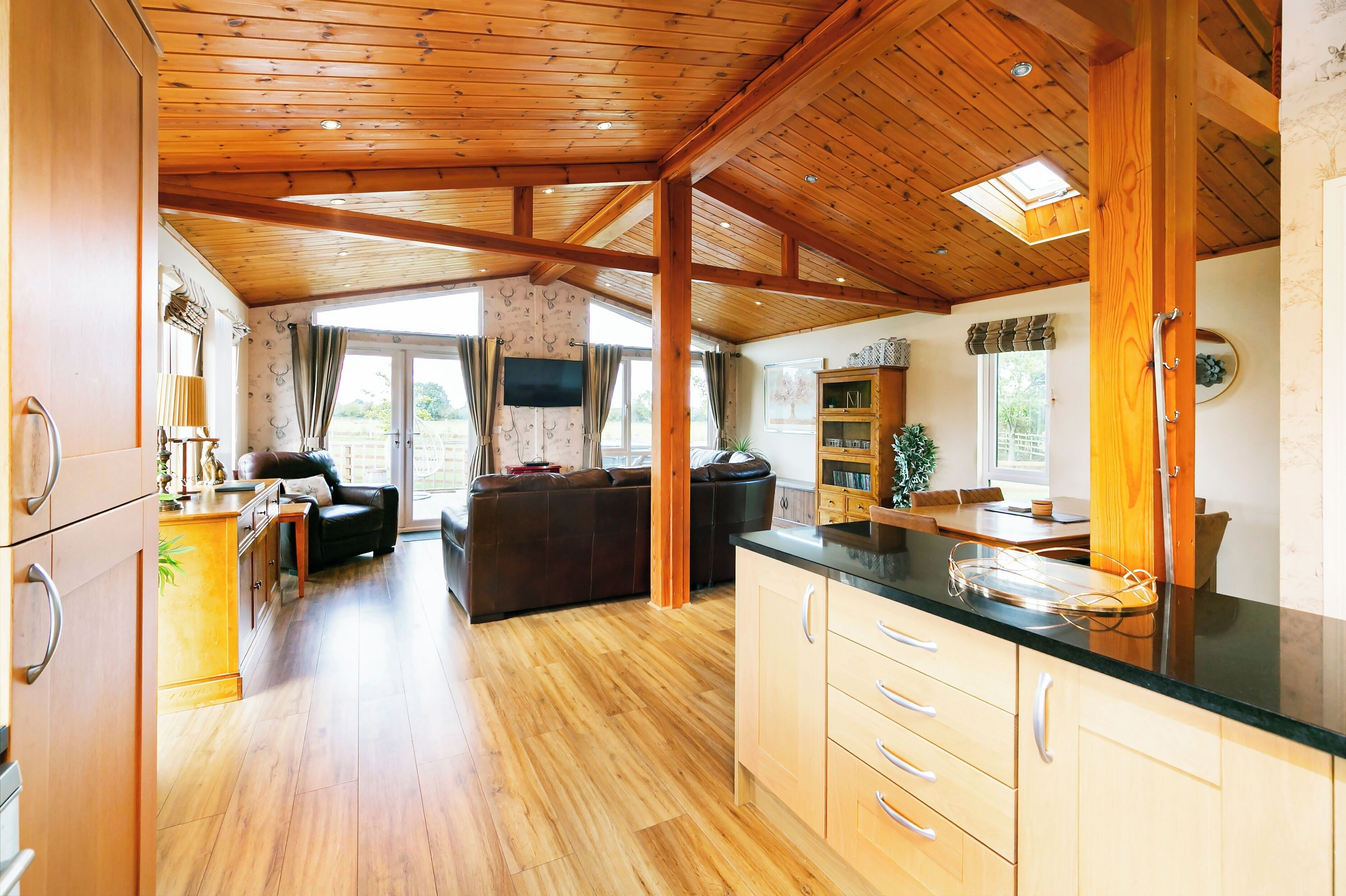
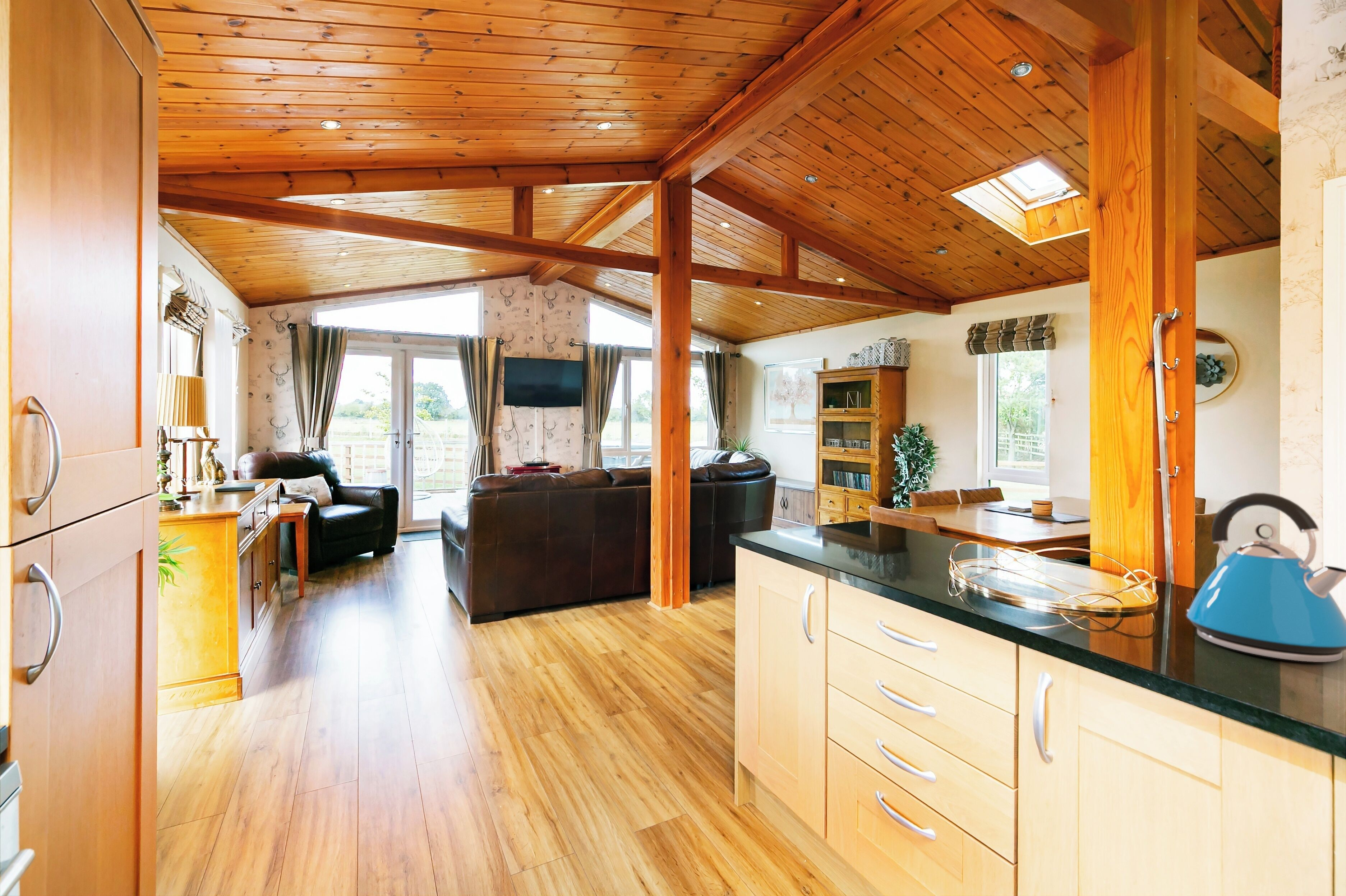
+ kettle (1260, 568)
